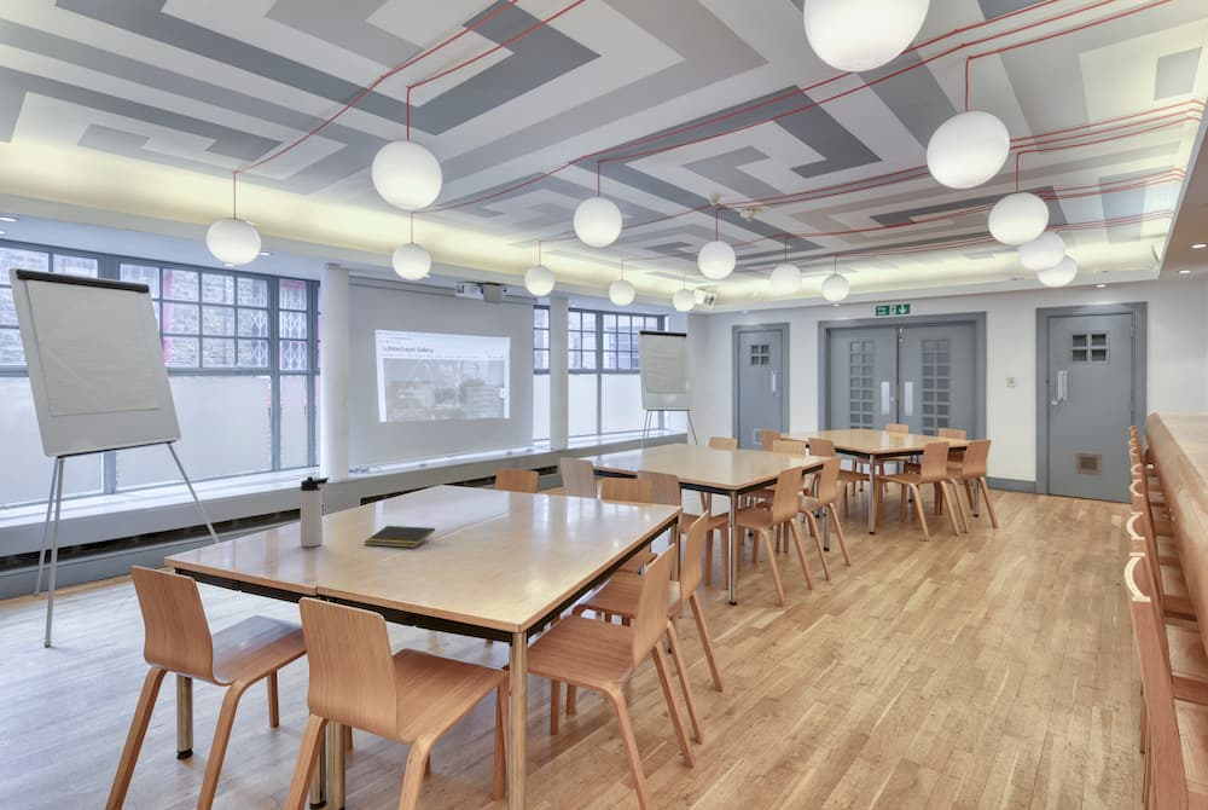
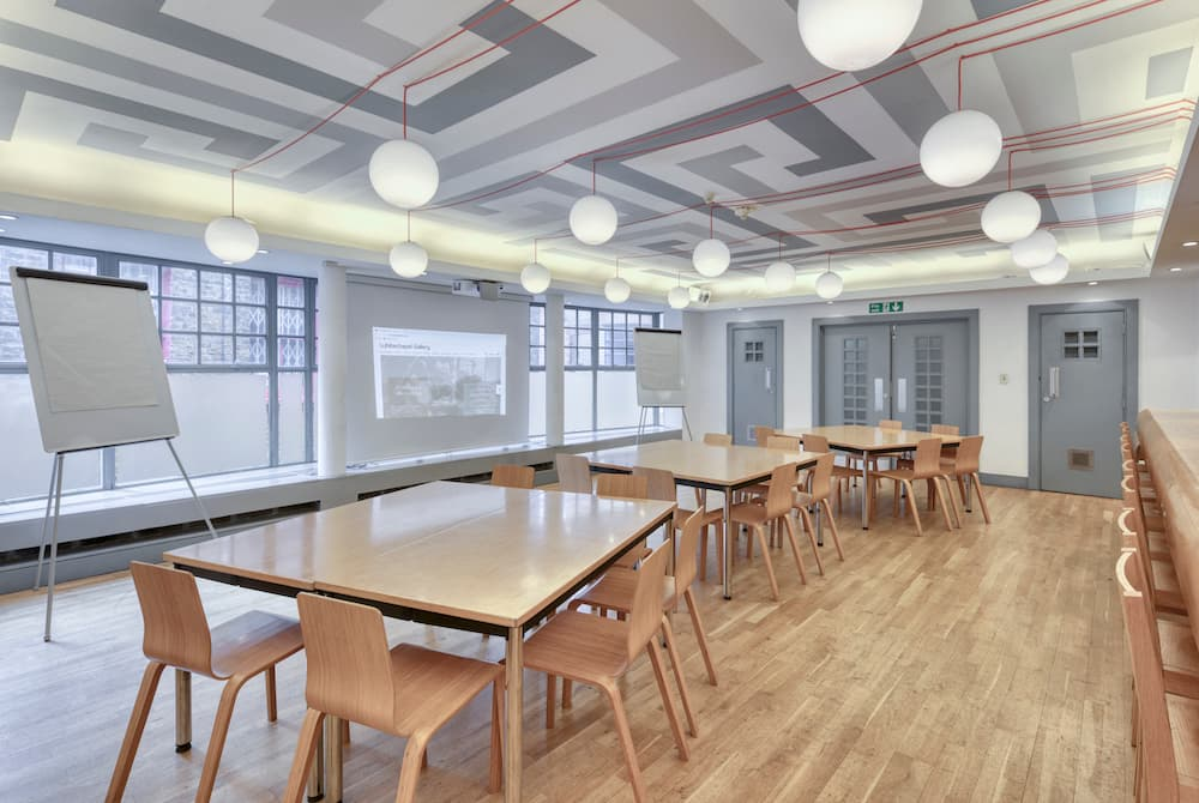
- thermos bottle (315, 510)
- notepad (400, 536)
